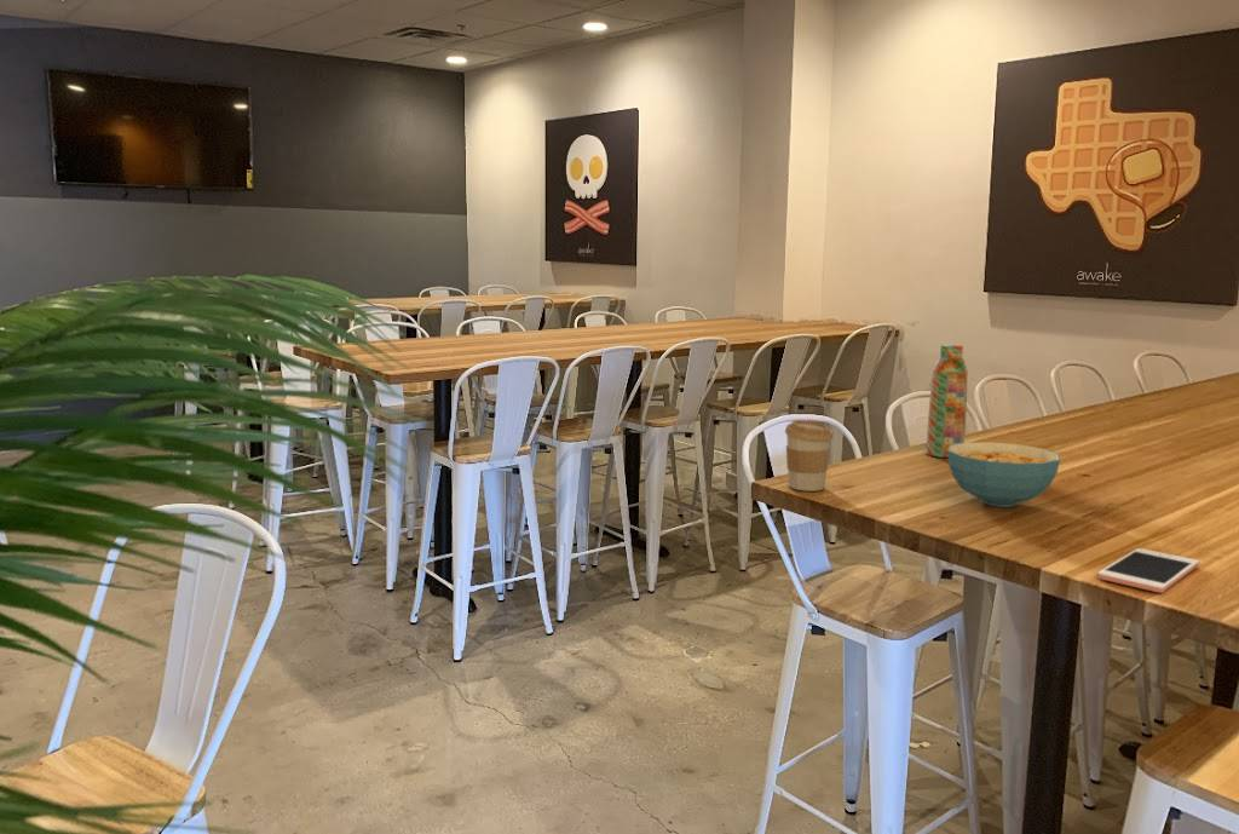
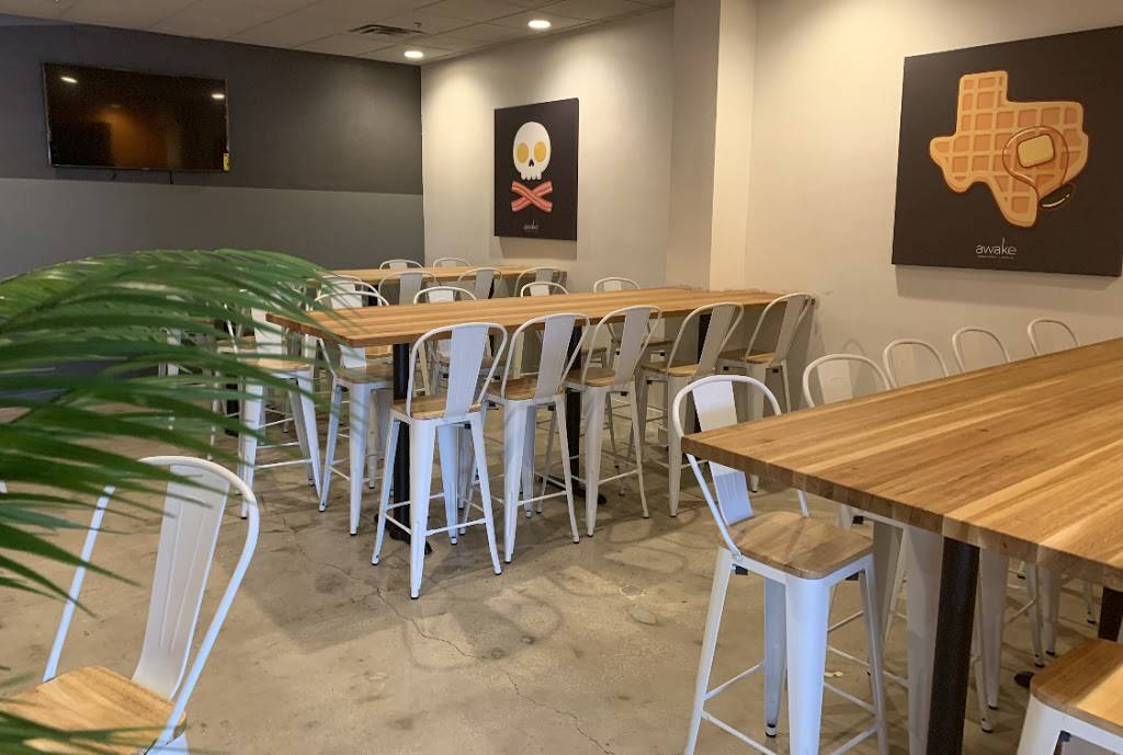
- water bottle (947, 399)
- cell phone (1148, 569)
- coffee cup (807, 454)
- cereal bowl (1001, 477)
